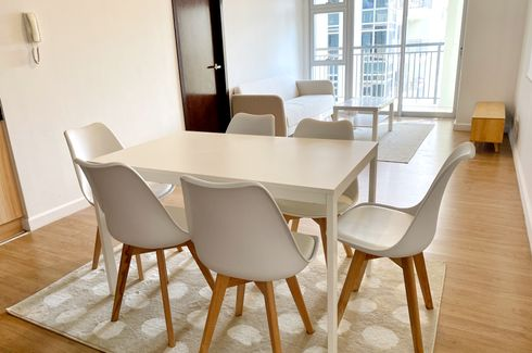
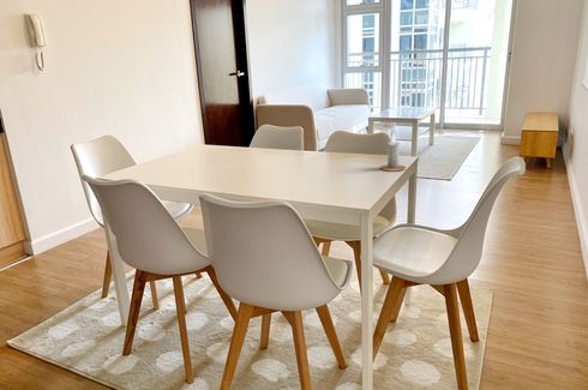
+ candle (392, 150)
